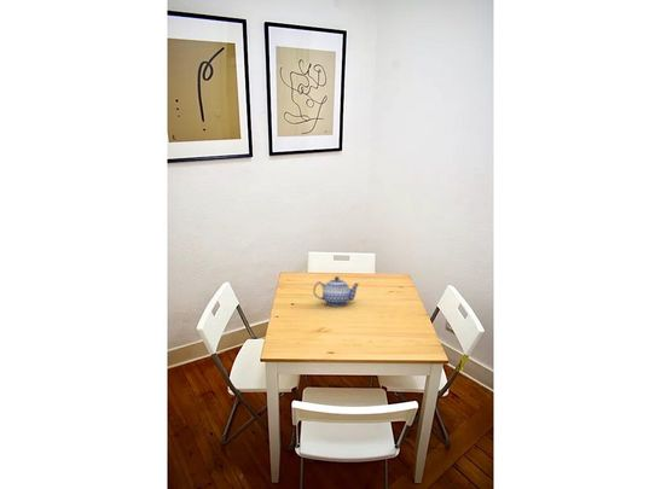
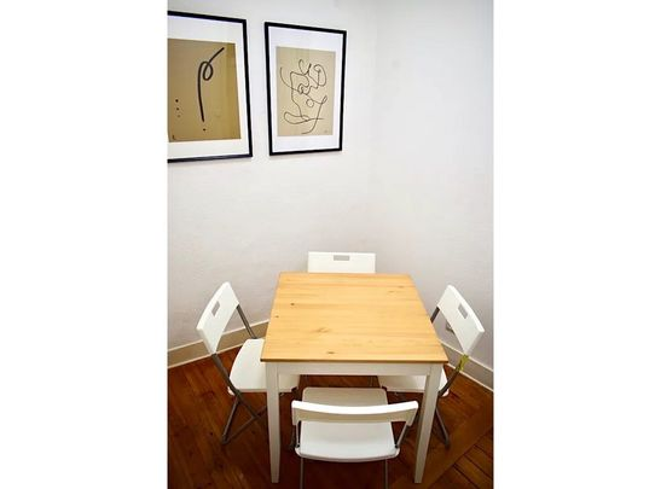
- teapot (336, 290)
